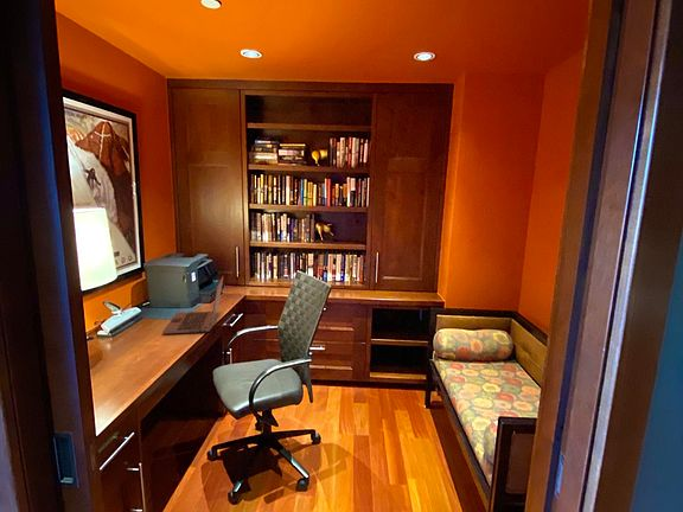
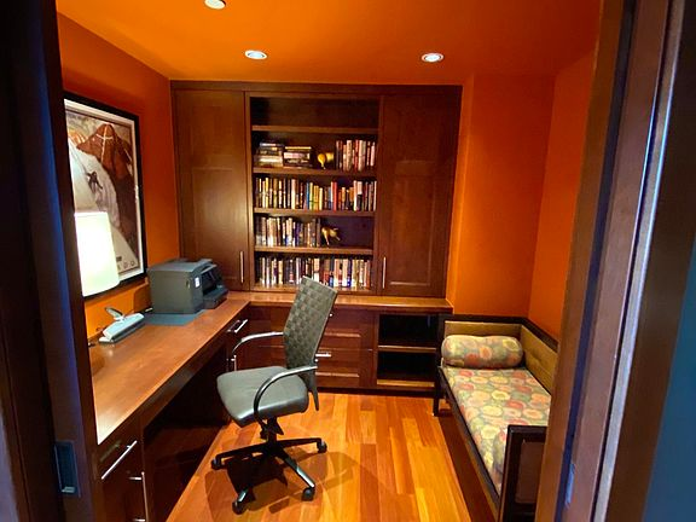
- laptop (194, 312)
